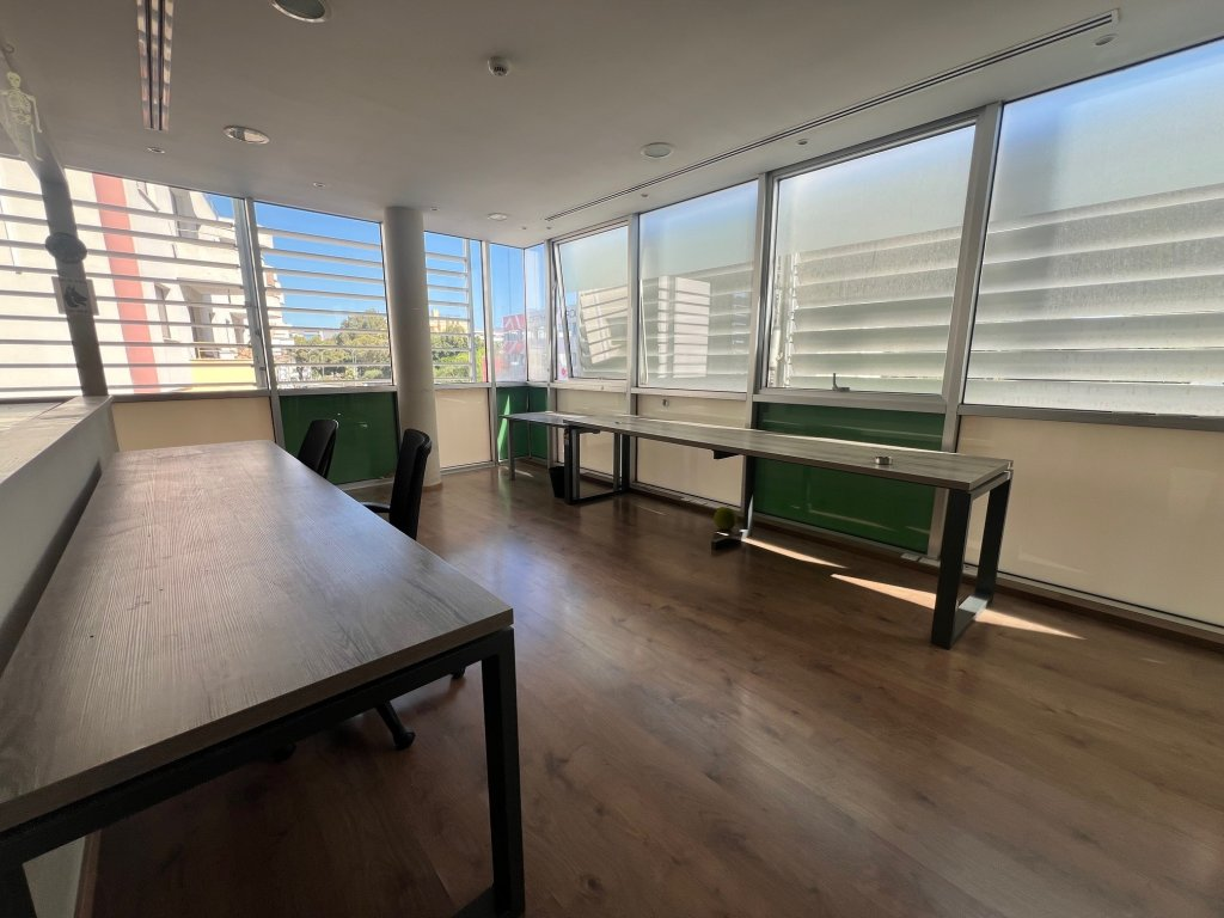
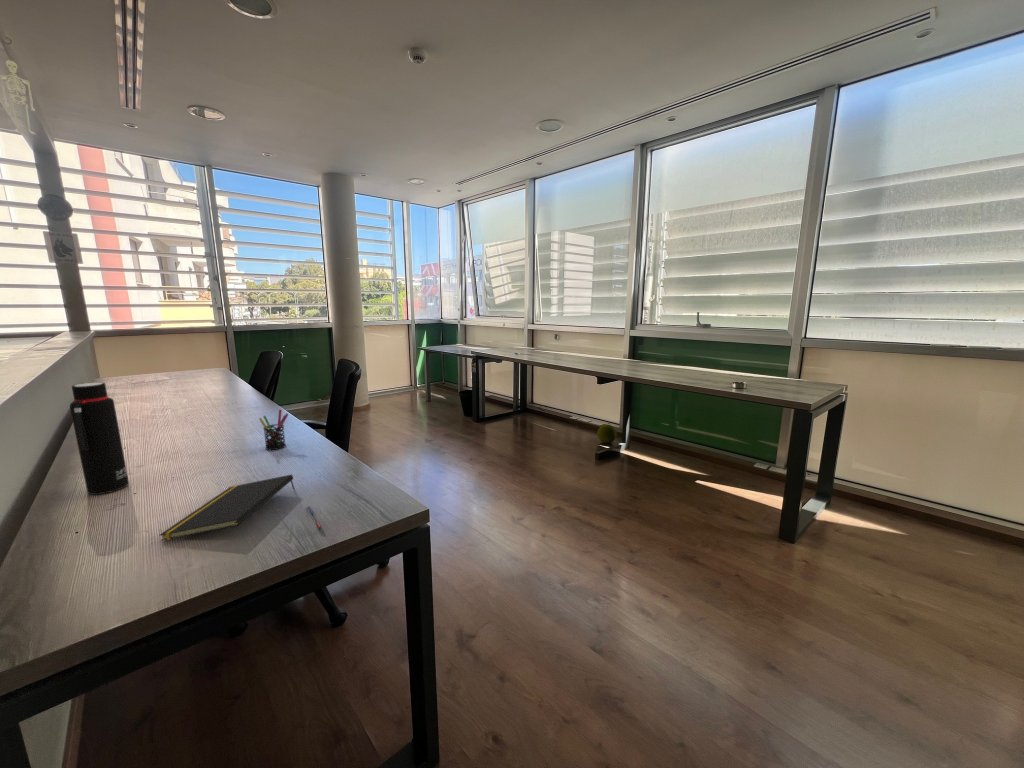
+ notepad (234, 503)
+ water bottle (96, 438)
+ pen holder (273, 429)
+ pen (314, 516)
